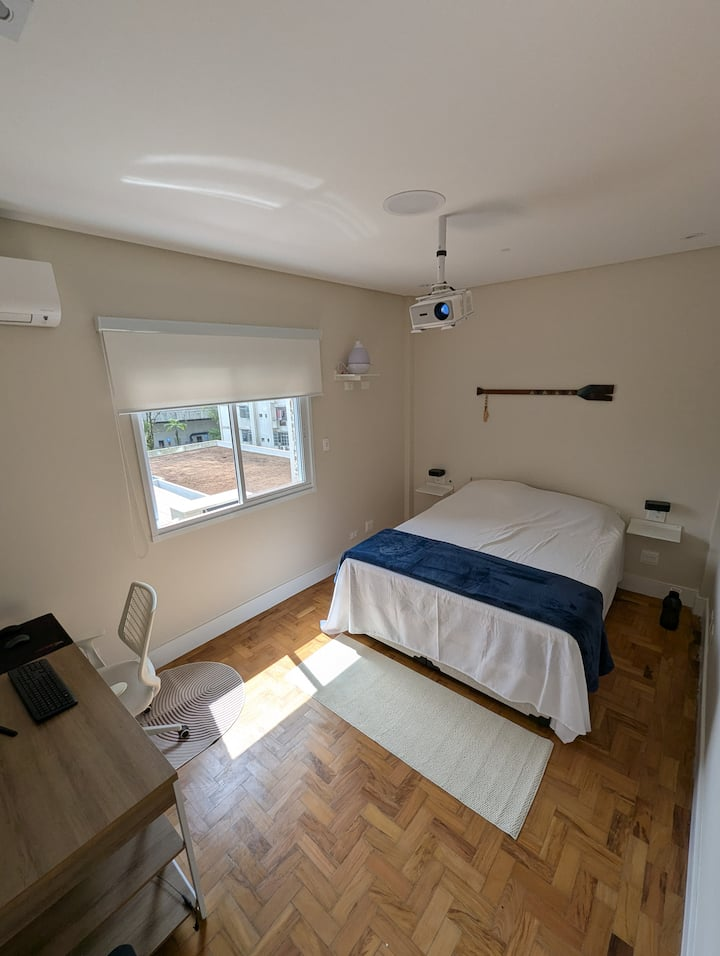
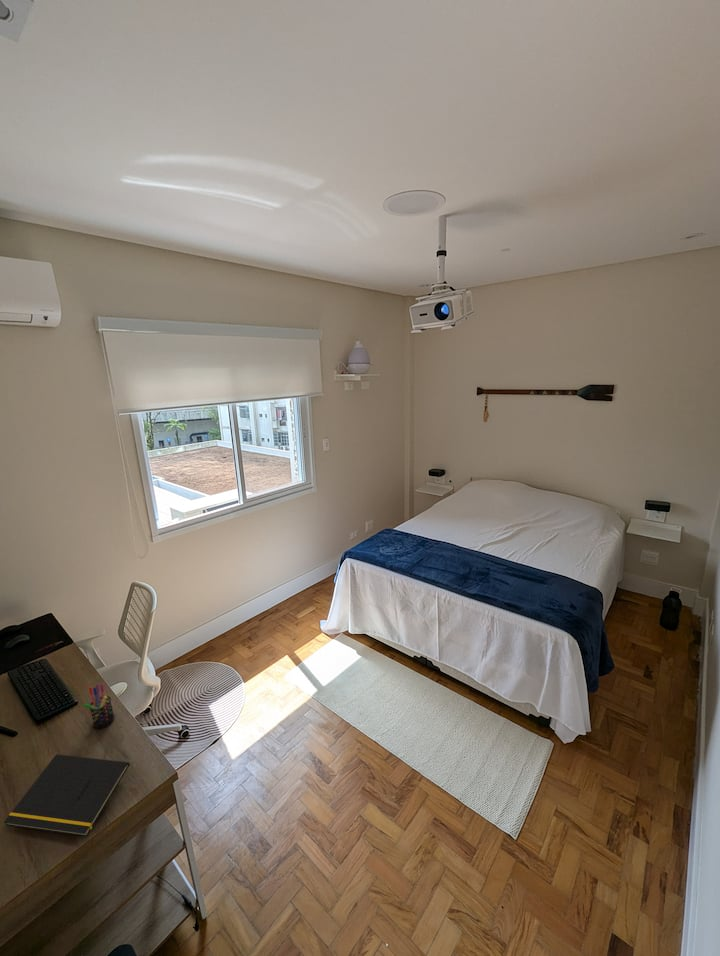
+ notepad (70, 792)
+ pen holder (97, 706)
